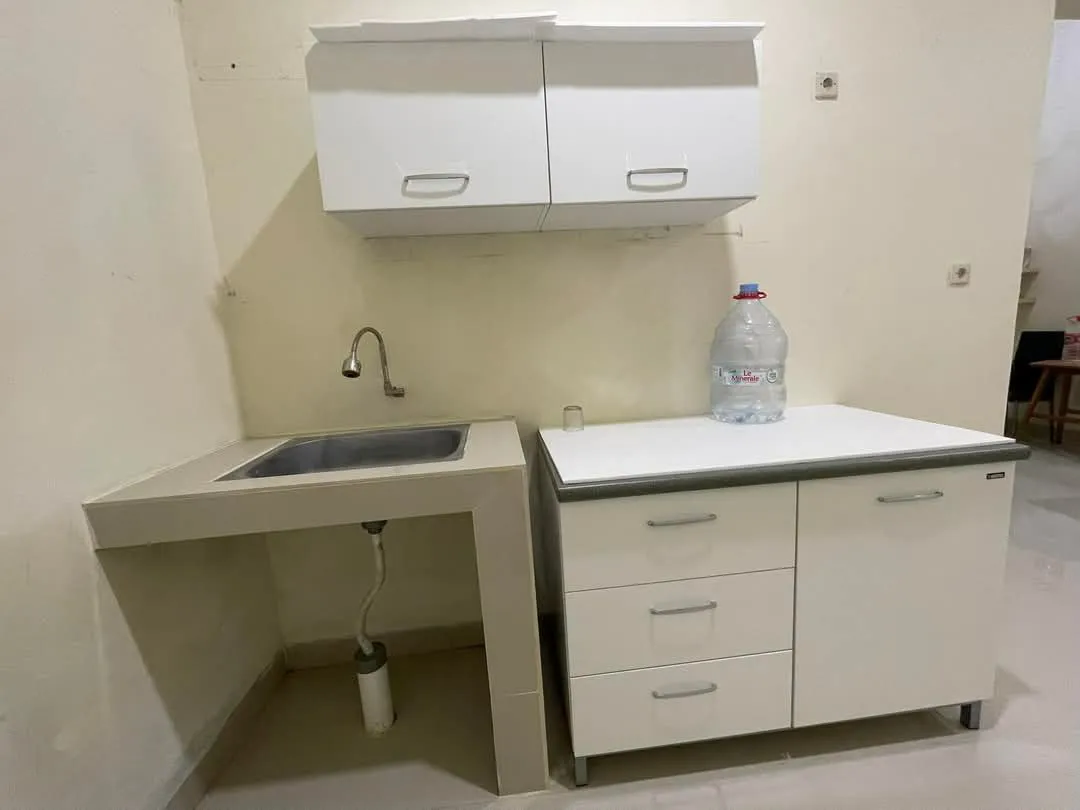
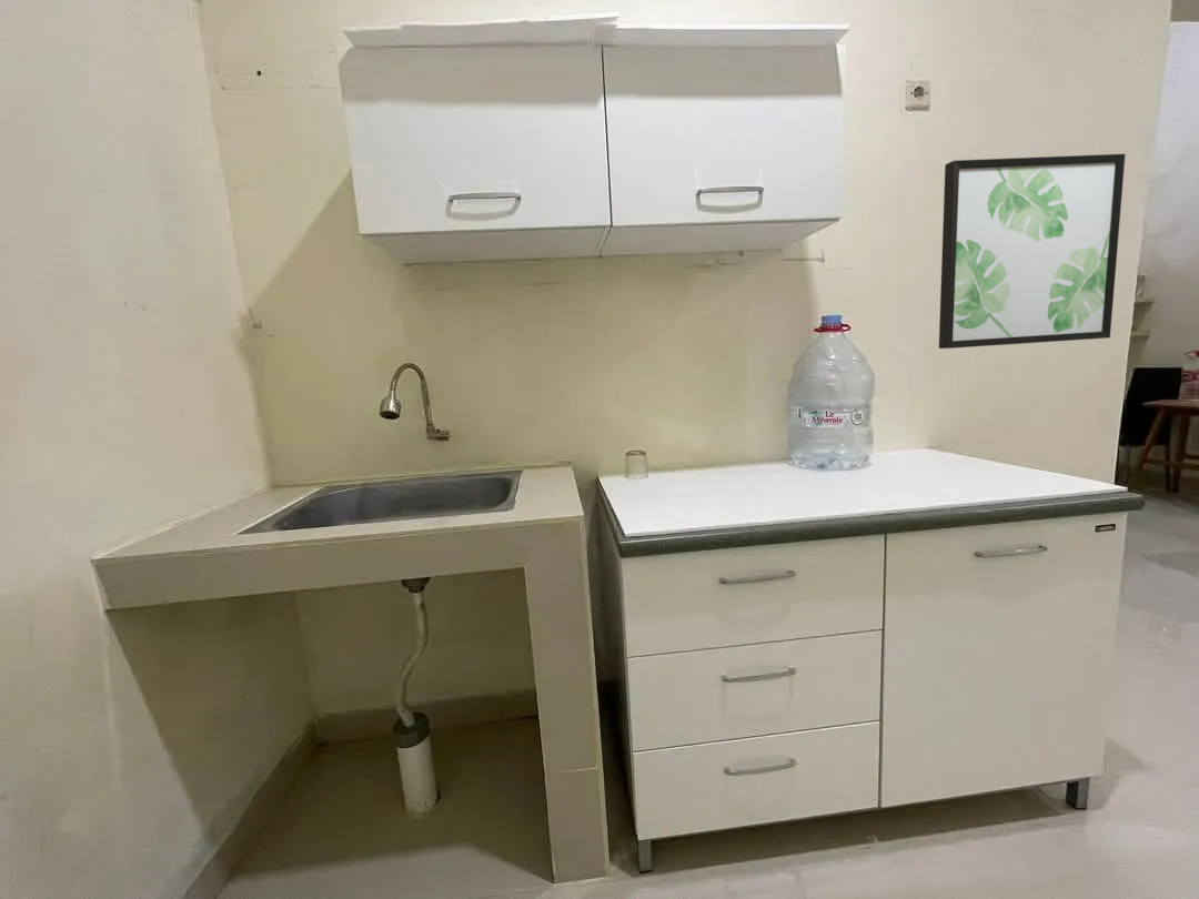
+ wall art (1029, 253)
